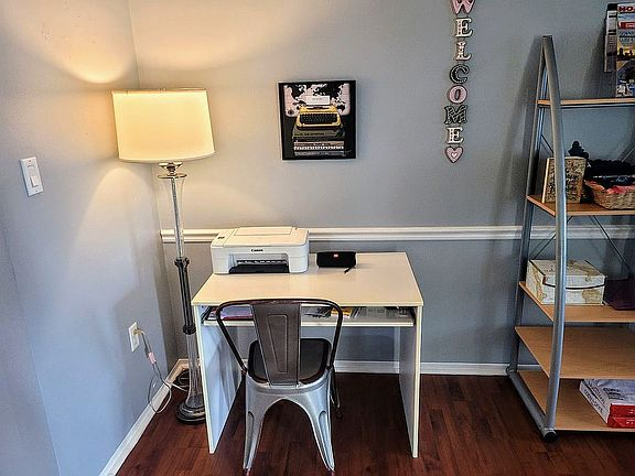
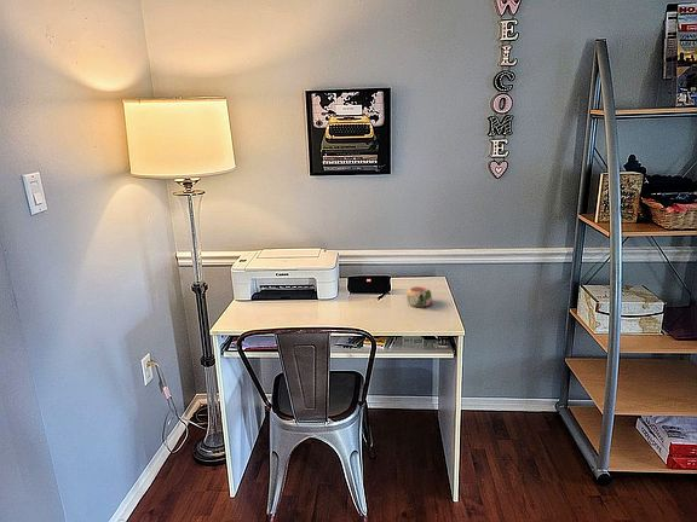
+ mug (420, 297)
